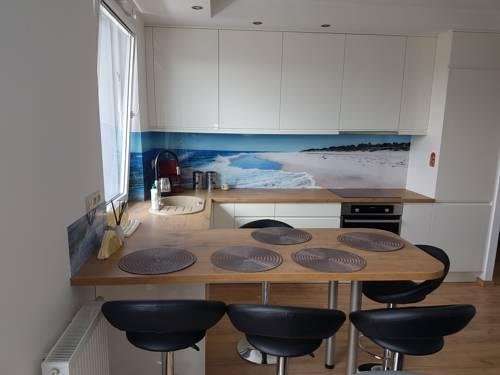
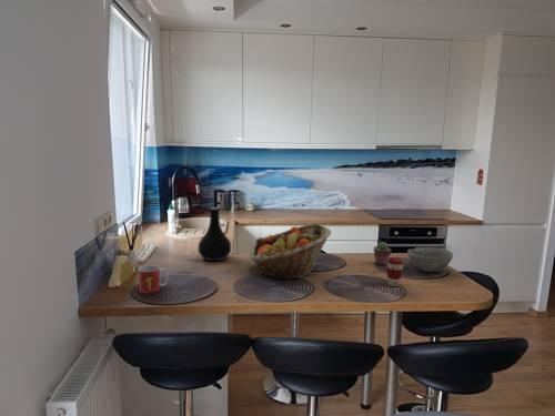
+ potted succulent (382, 253)
+ mug (153, 278)
+ fruit basket (290, 247)
+ coffee cup (394, 272)
+ vase (214, 233)
+ bowl (428, 260)
